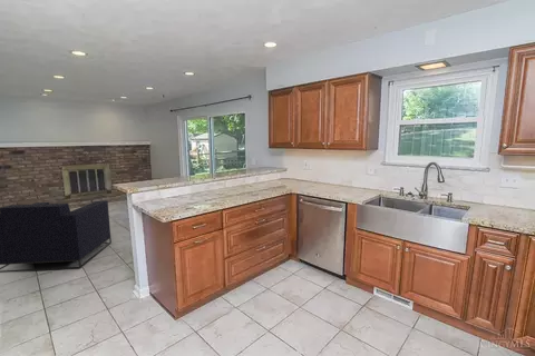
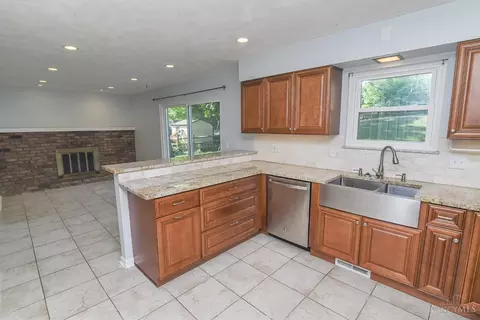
- armchair (56, 228)
